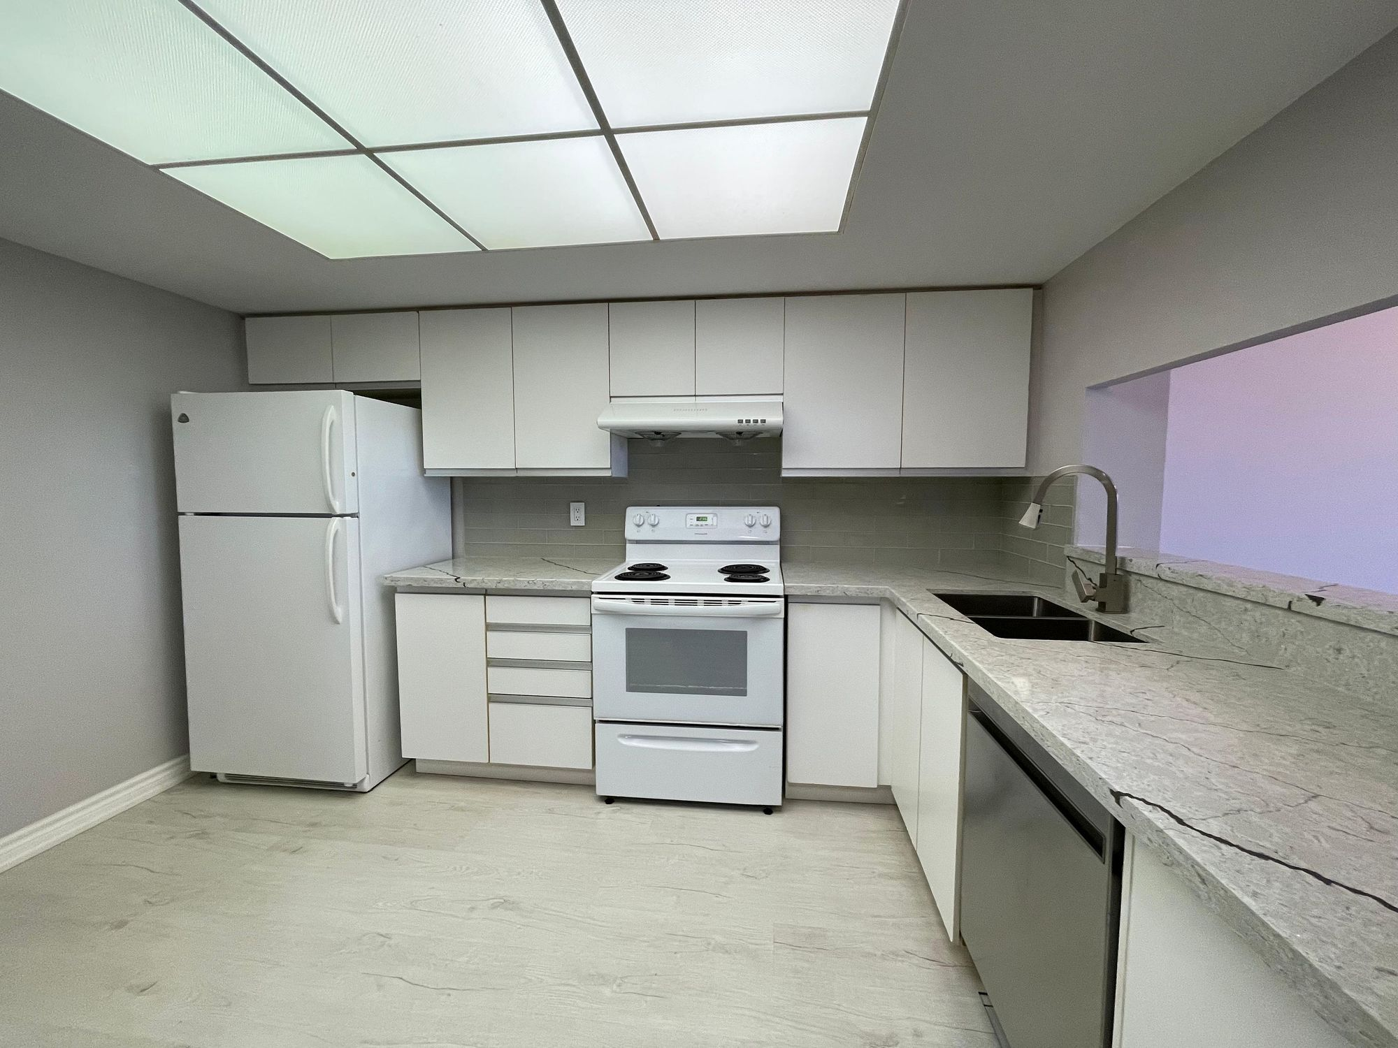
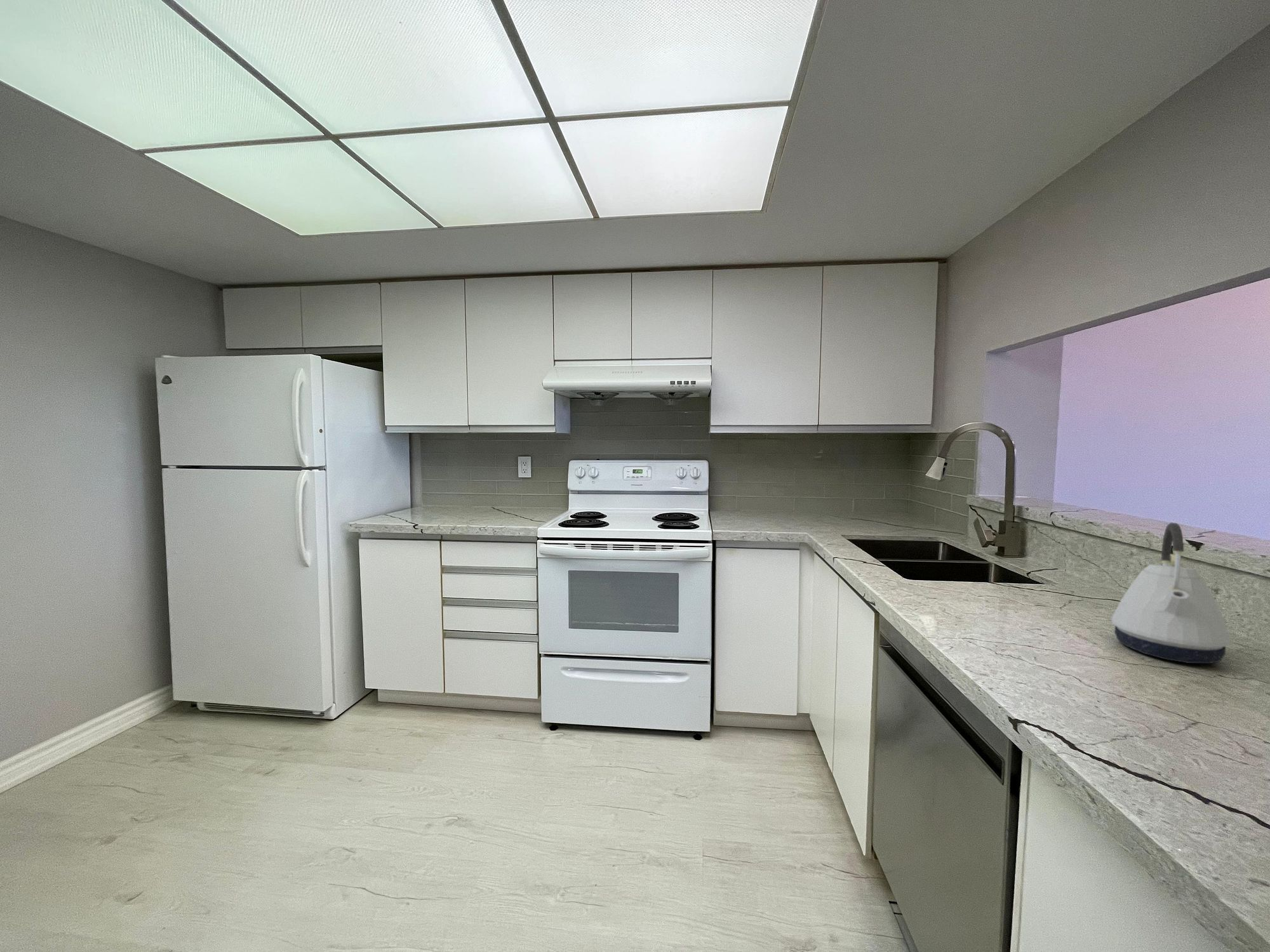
+ kettle (1171, 588)
